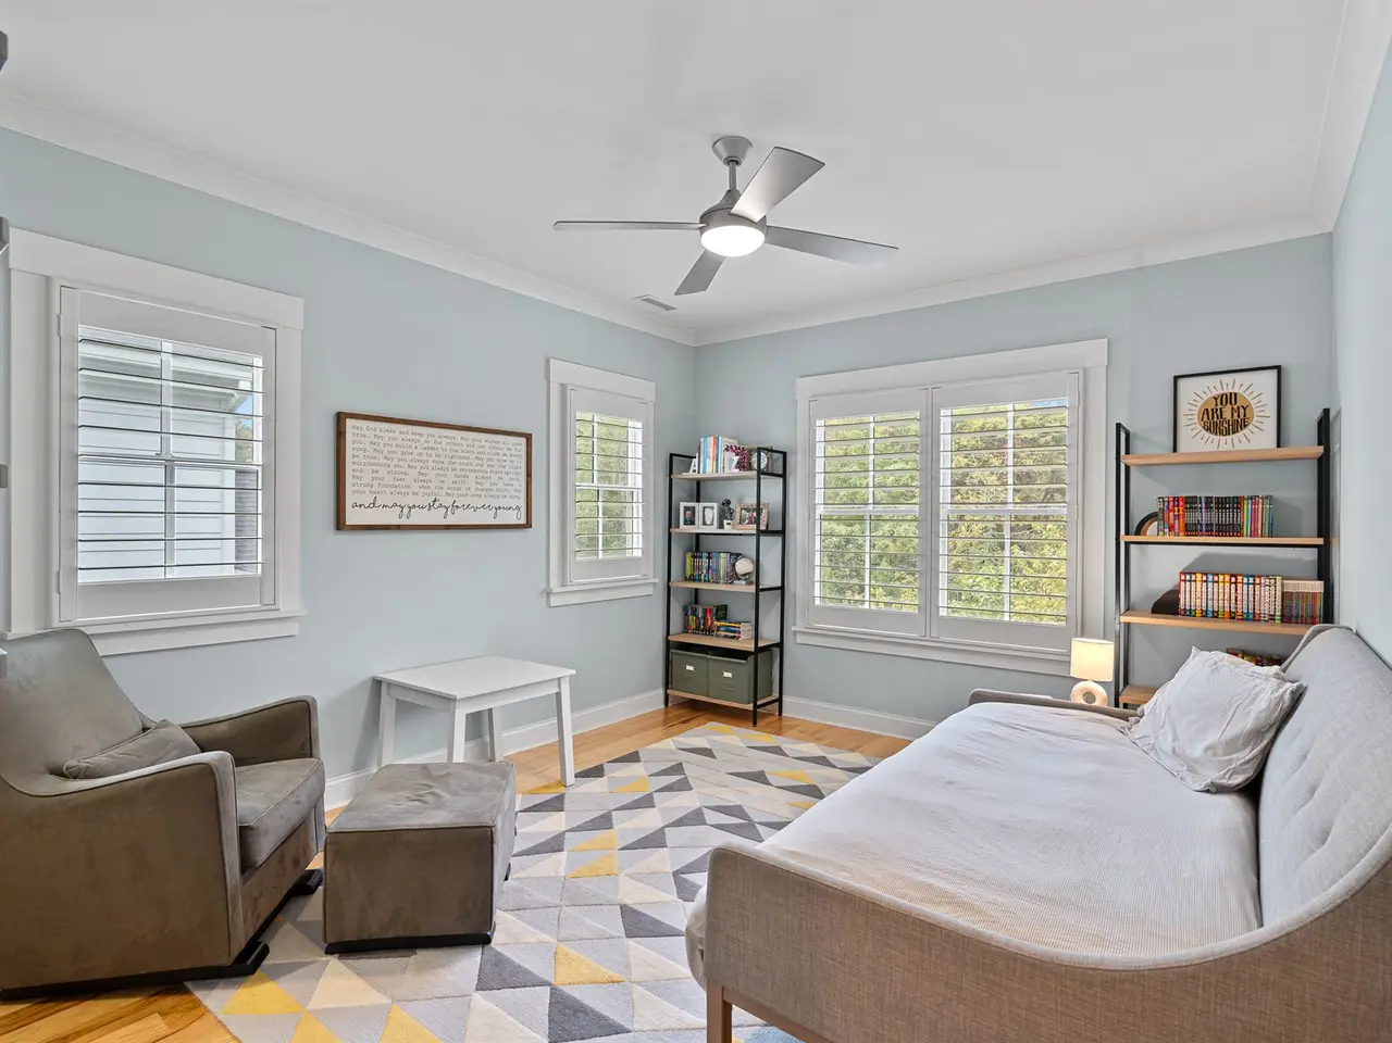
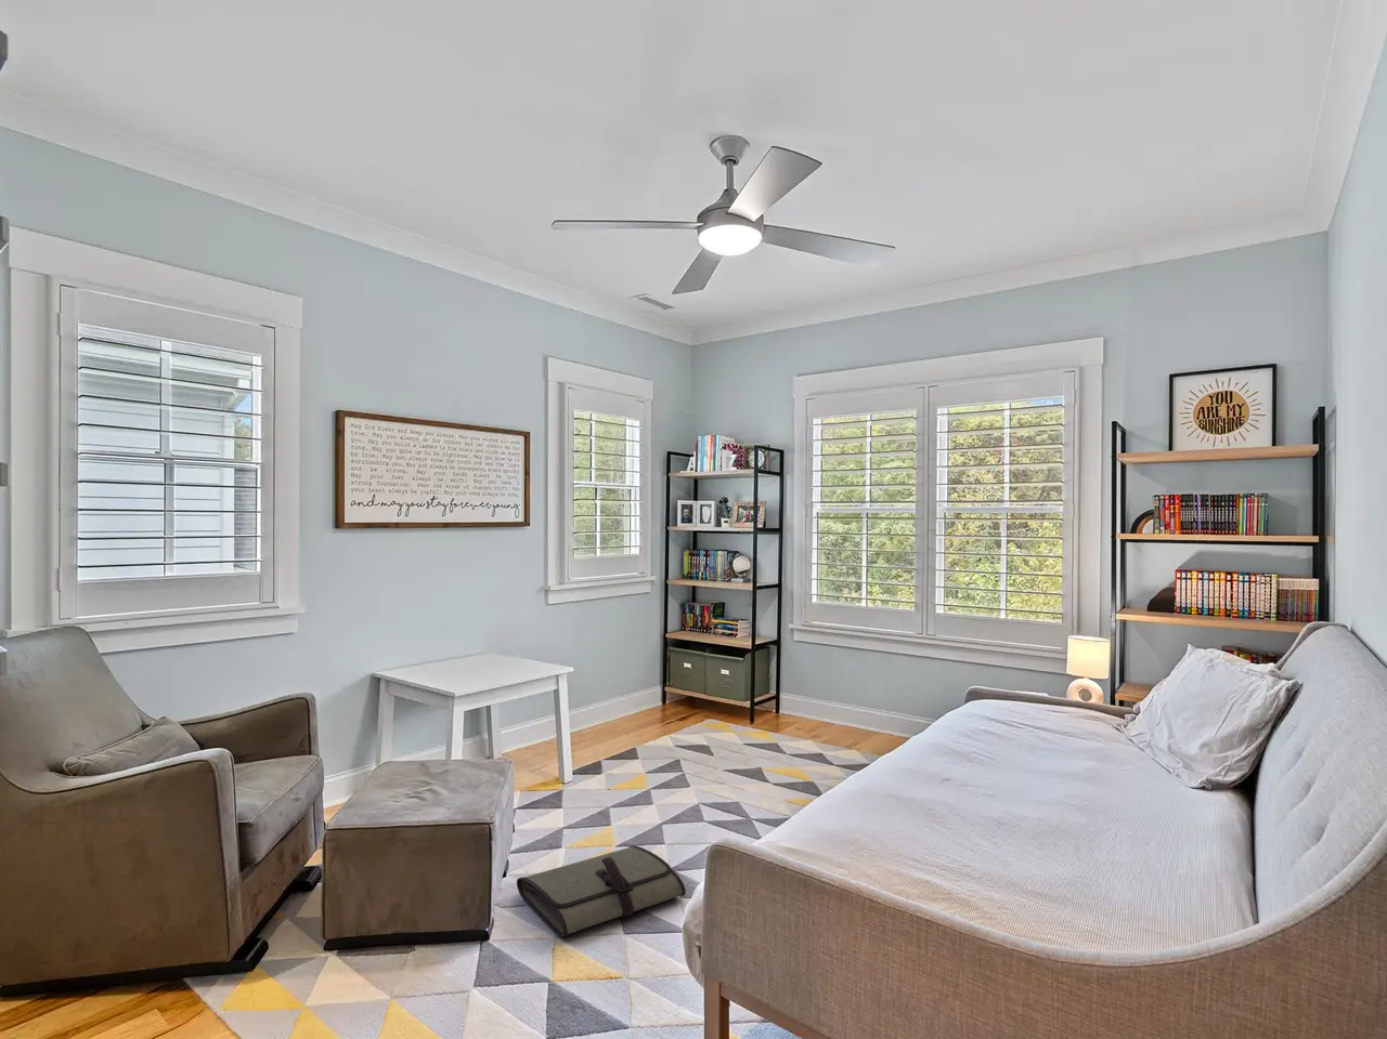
+ tool roll (601, 875)
